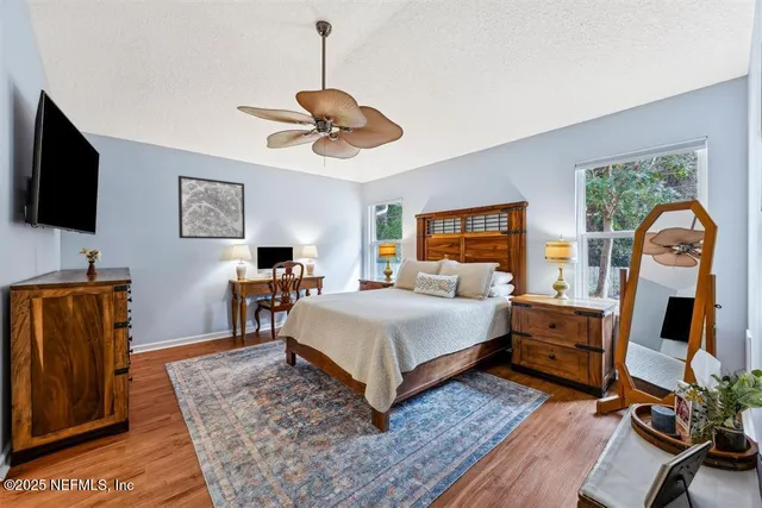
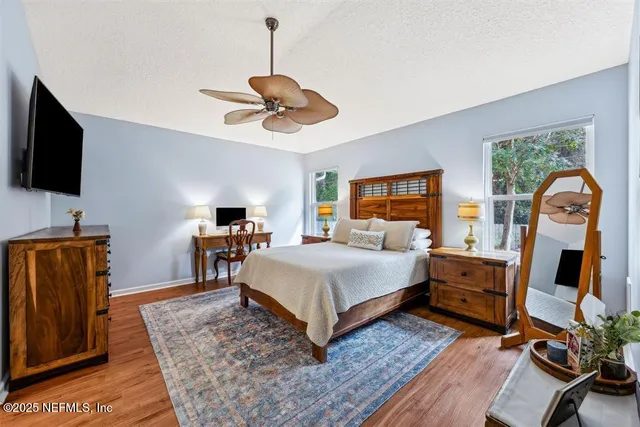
- wall art (213, 209)
